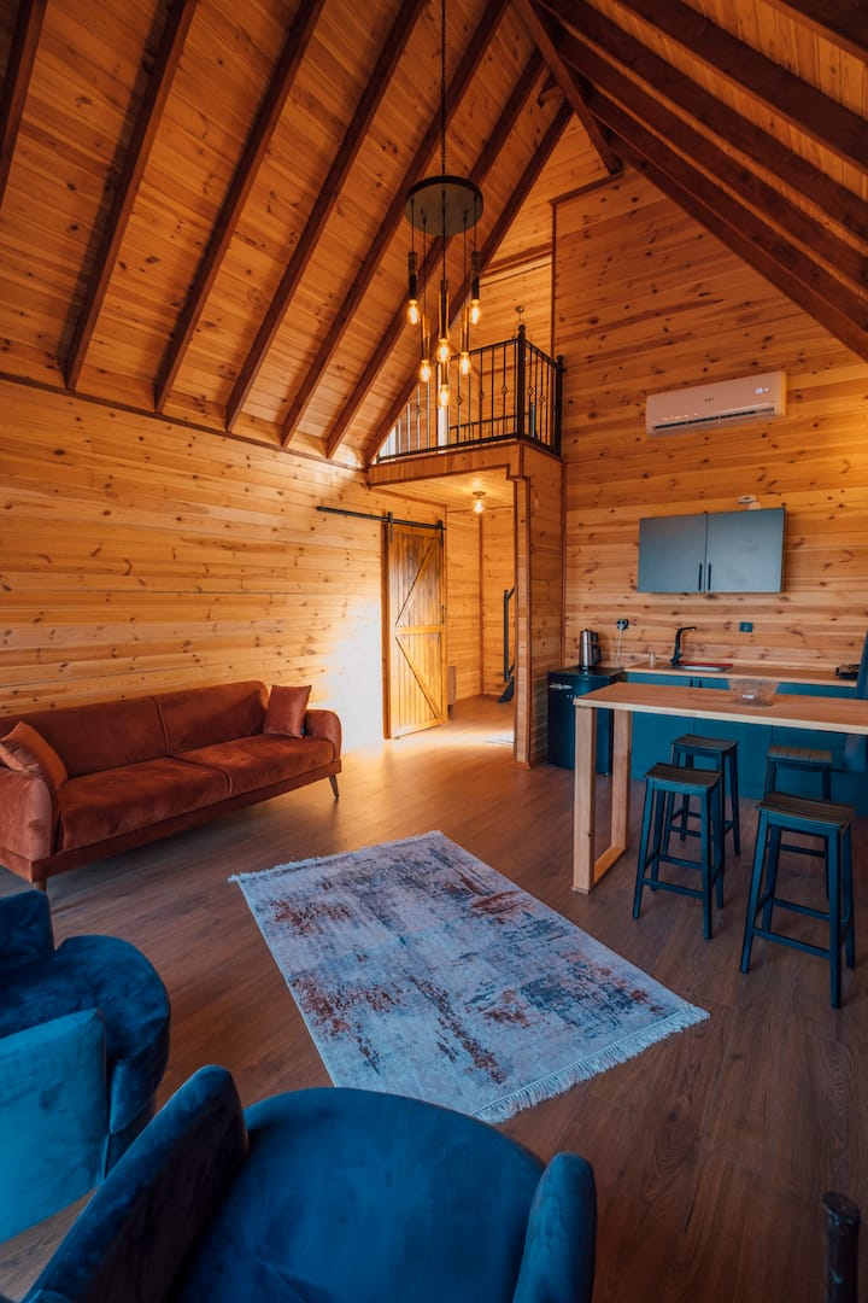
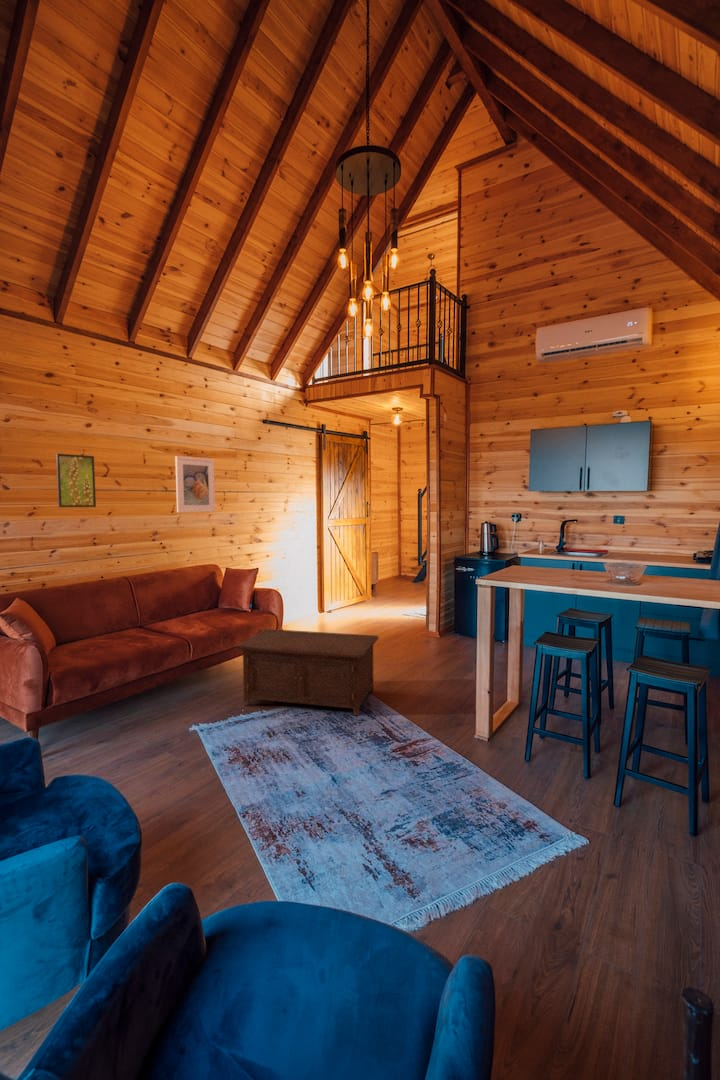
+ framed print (195, 485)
+ cabinet (310, 669)
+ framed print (76, 481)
